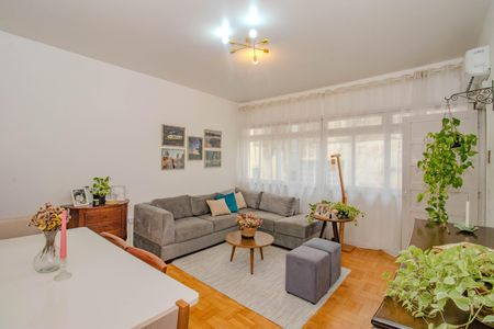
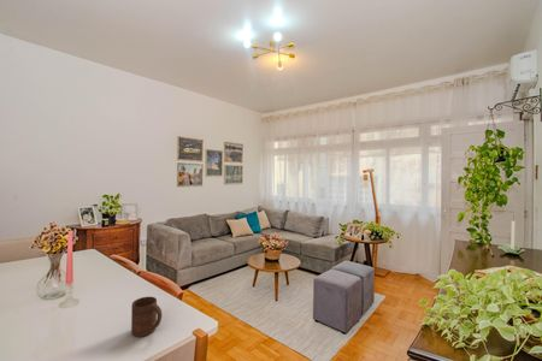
+ cup (147, 315)
